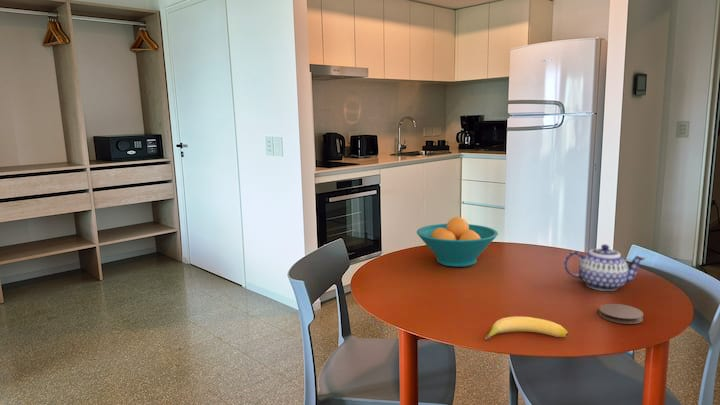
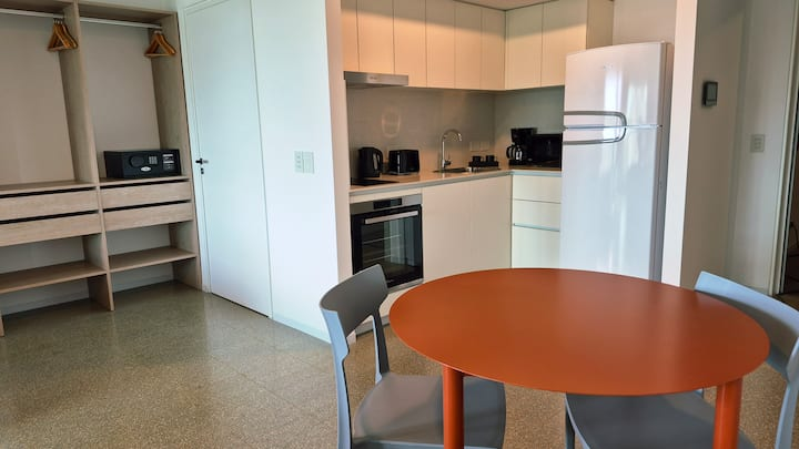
- banana (525, 328)
- coaster (620, 313)
- teapot (603, 265)
- fruit bowl (456, 239)
